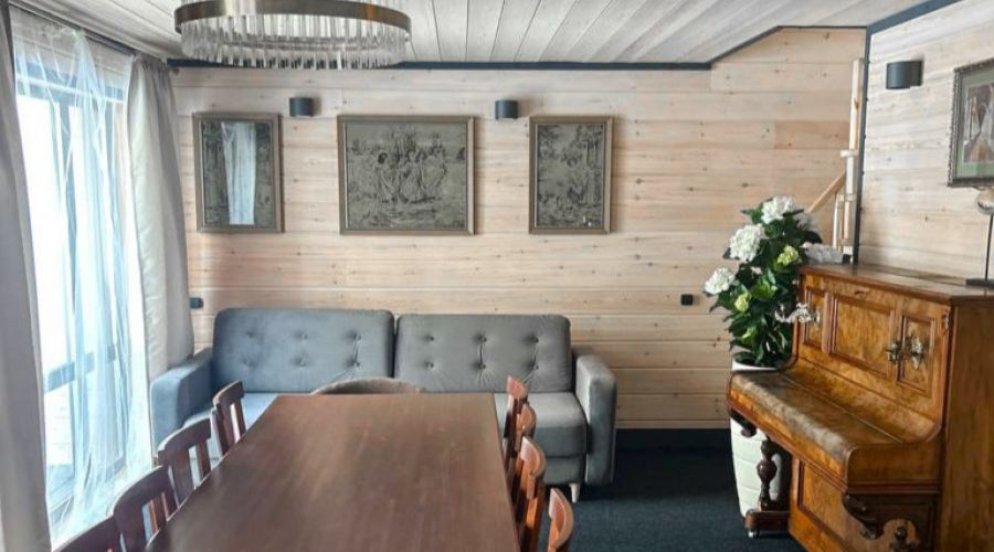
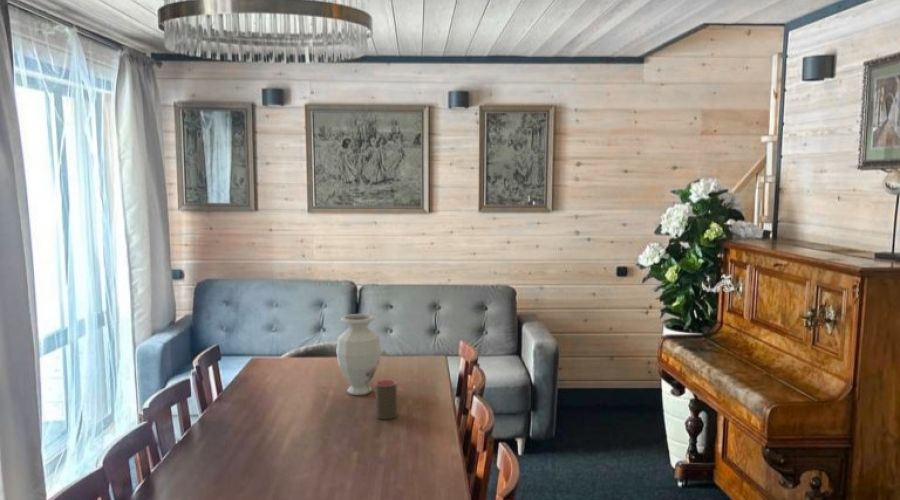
+ vase (358, 354)
+ cup (386, 399)
